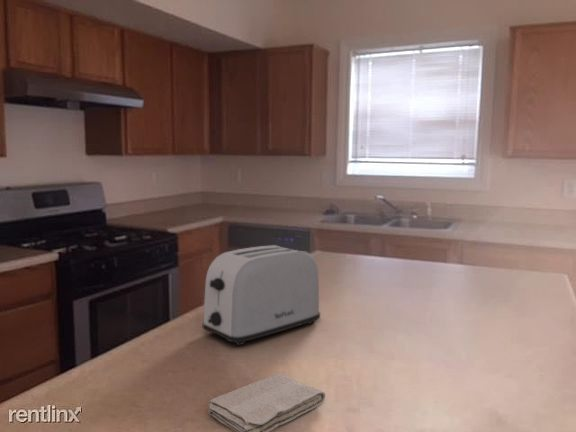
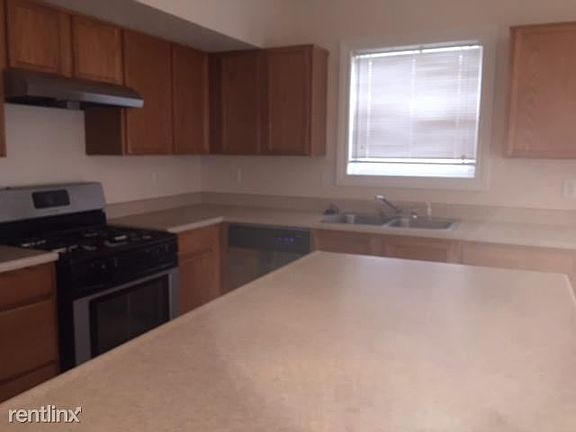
- washcloth (266, 401)
- toaster (261, 289)
